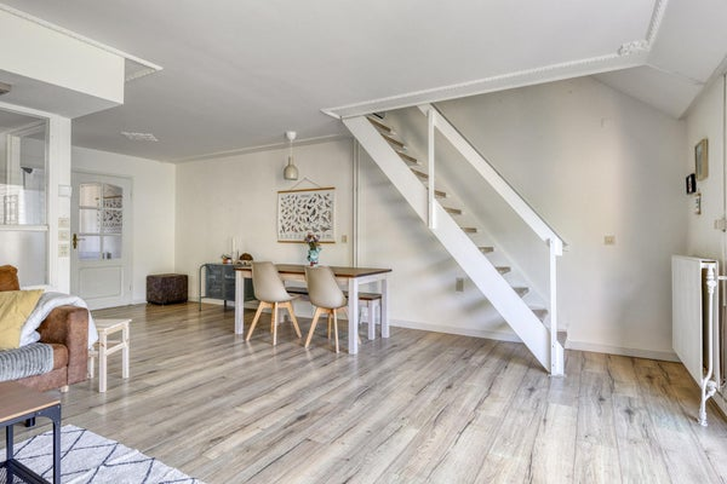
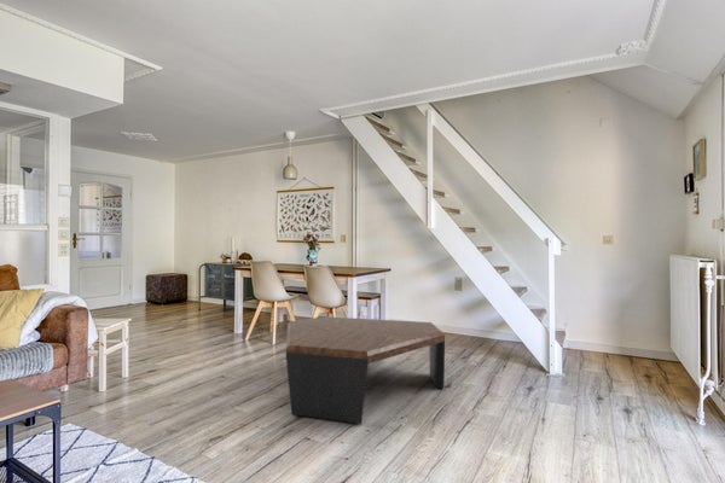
+ coffee table (350, 356)
